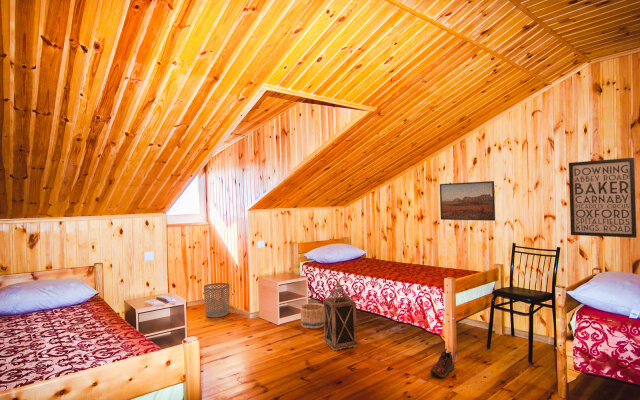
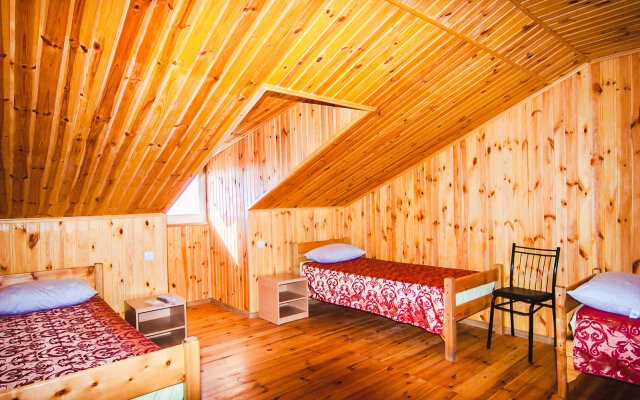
- wall art (601, 198)
- waste bin (217, 300)
- basket (313, 315)
- lantern (339, 313)
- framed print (466, 201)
- shoe (442, 362)
